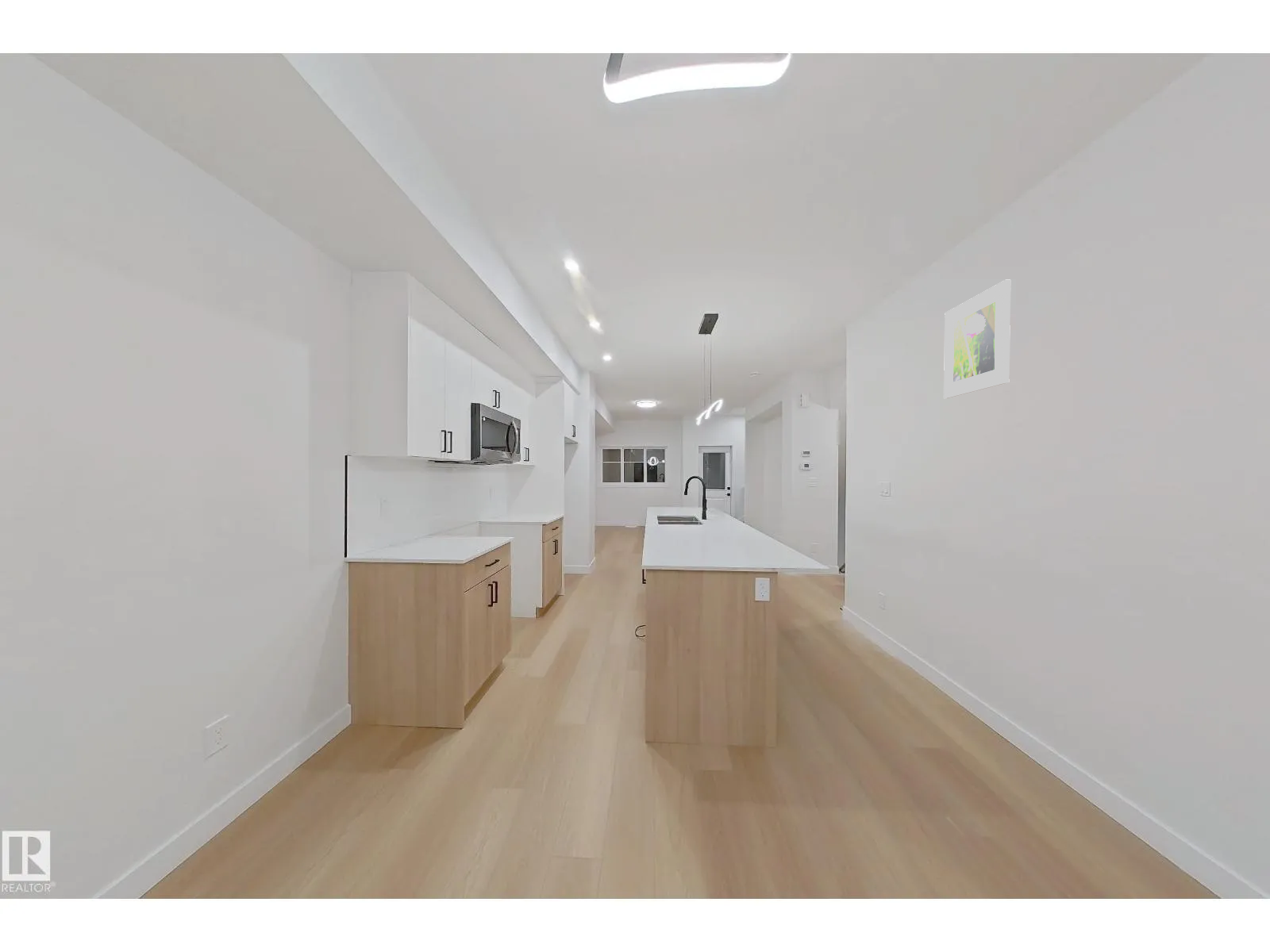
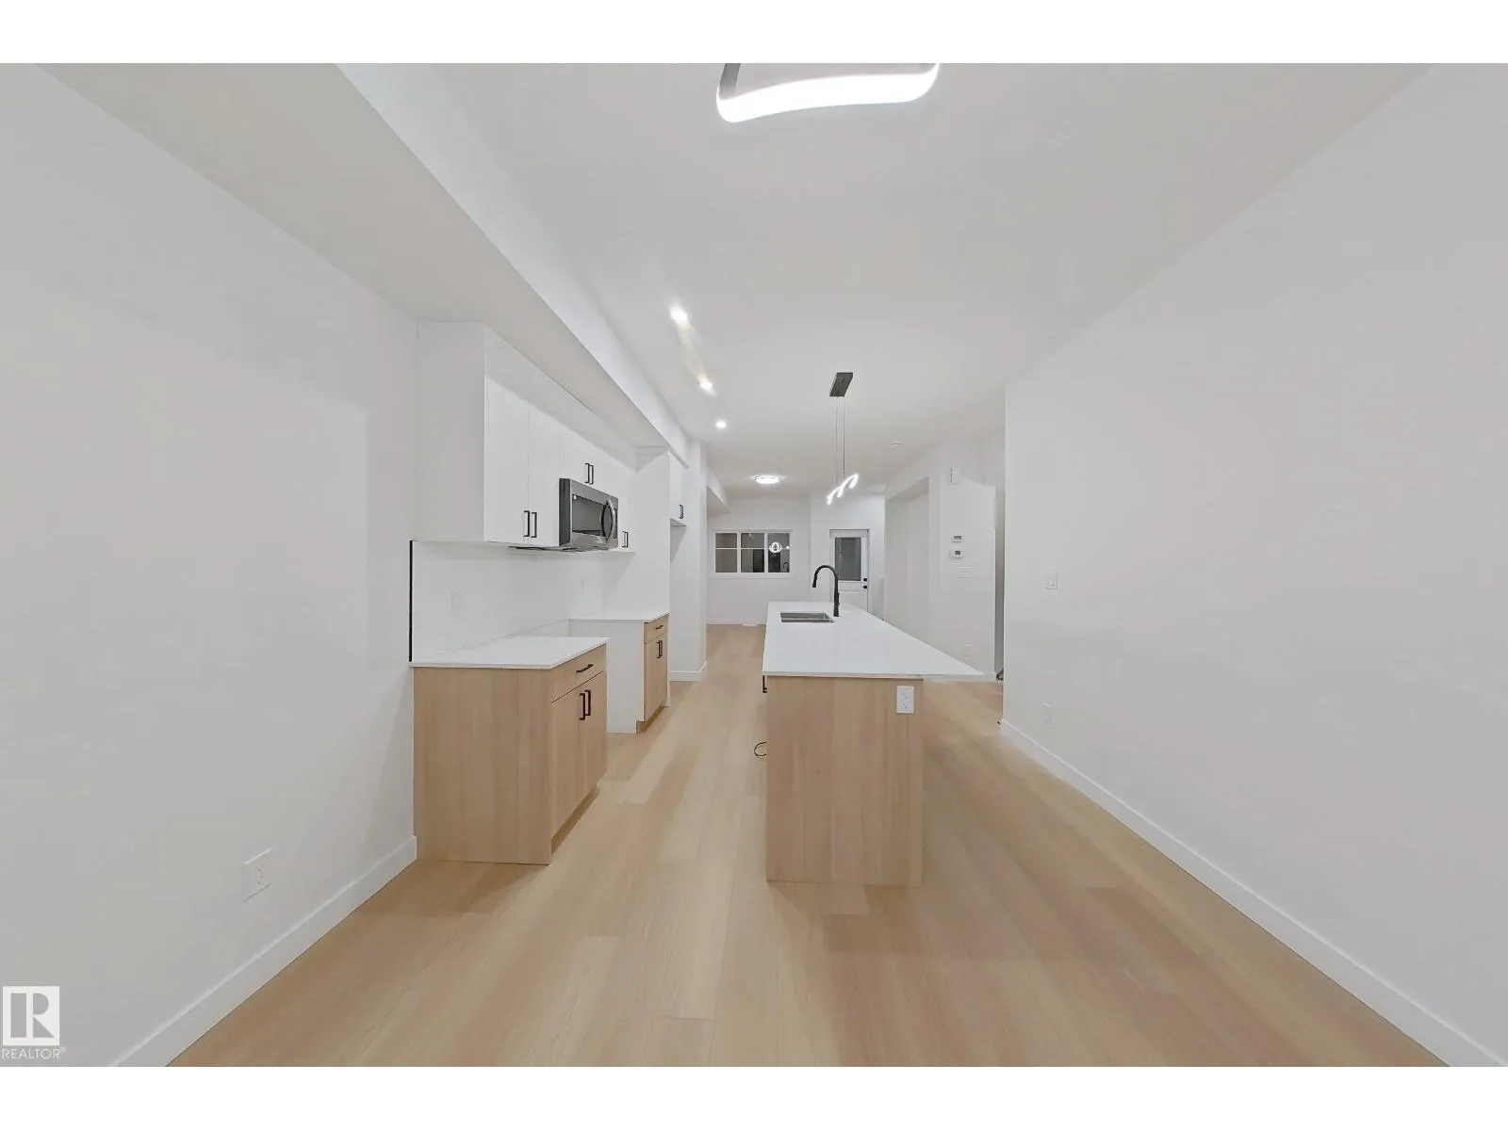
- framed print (974, 344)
